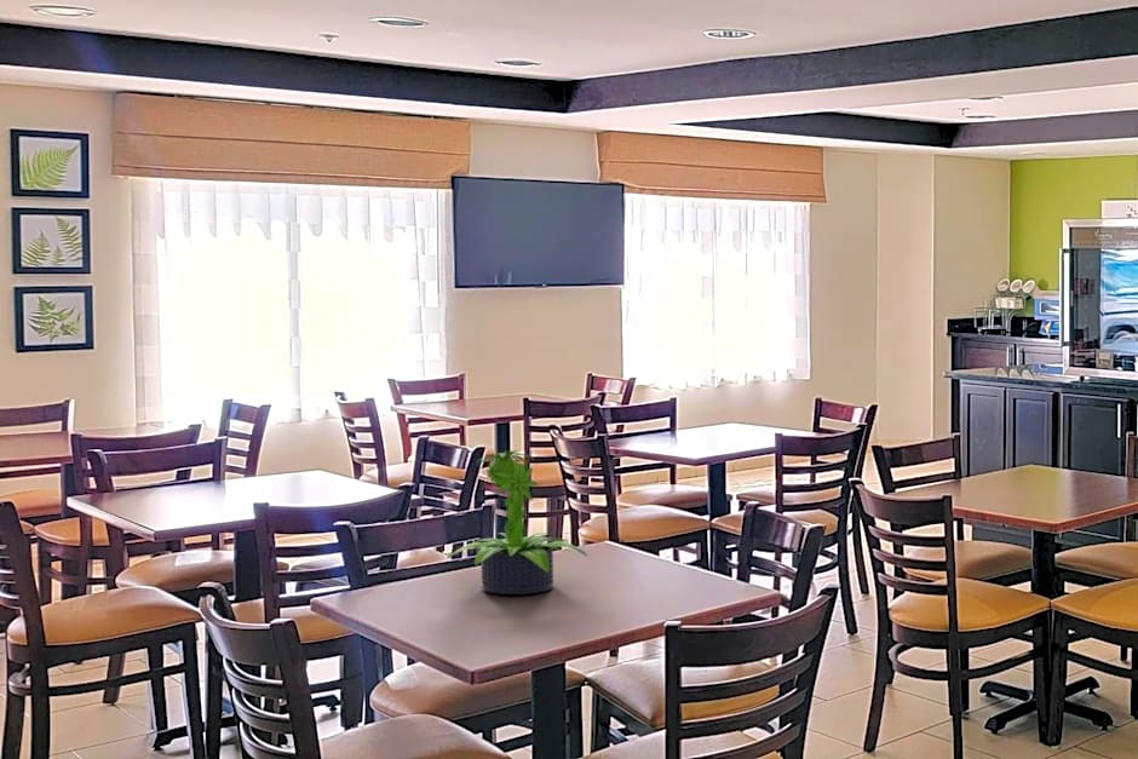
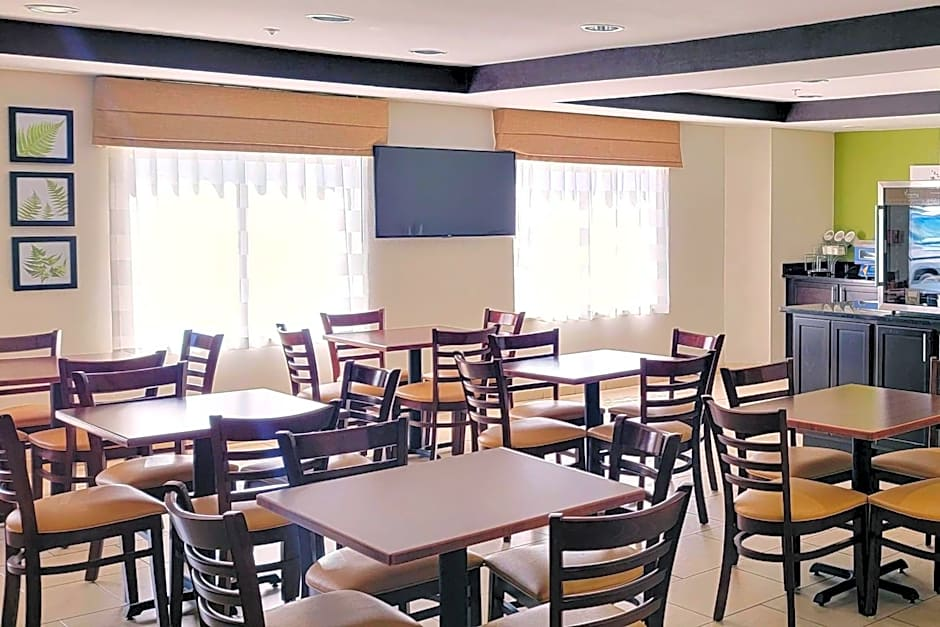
- potted plant (518, 519)
